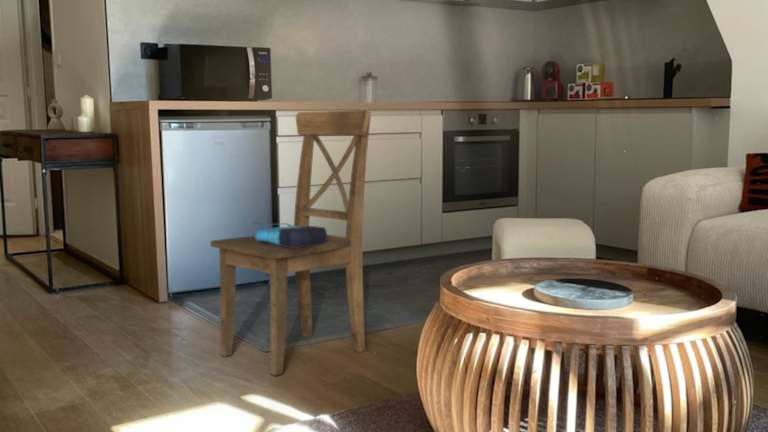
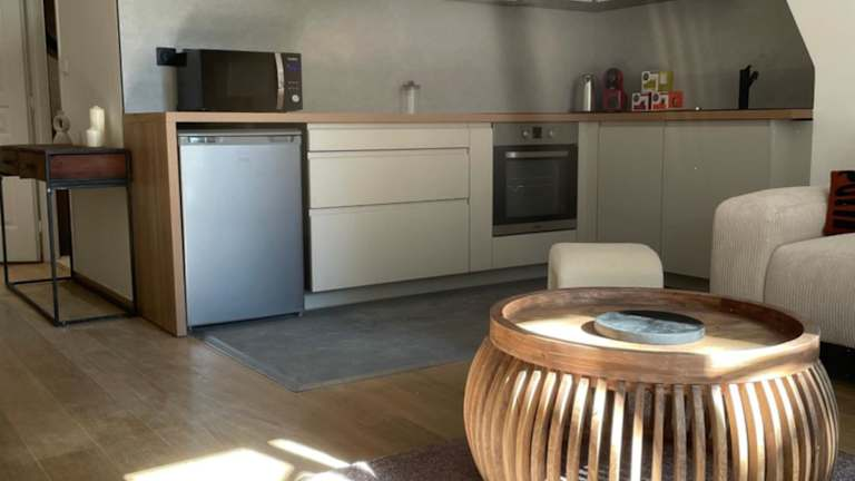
- dining chair (297, 226)
- tote bag (282, 232)
